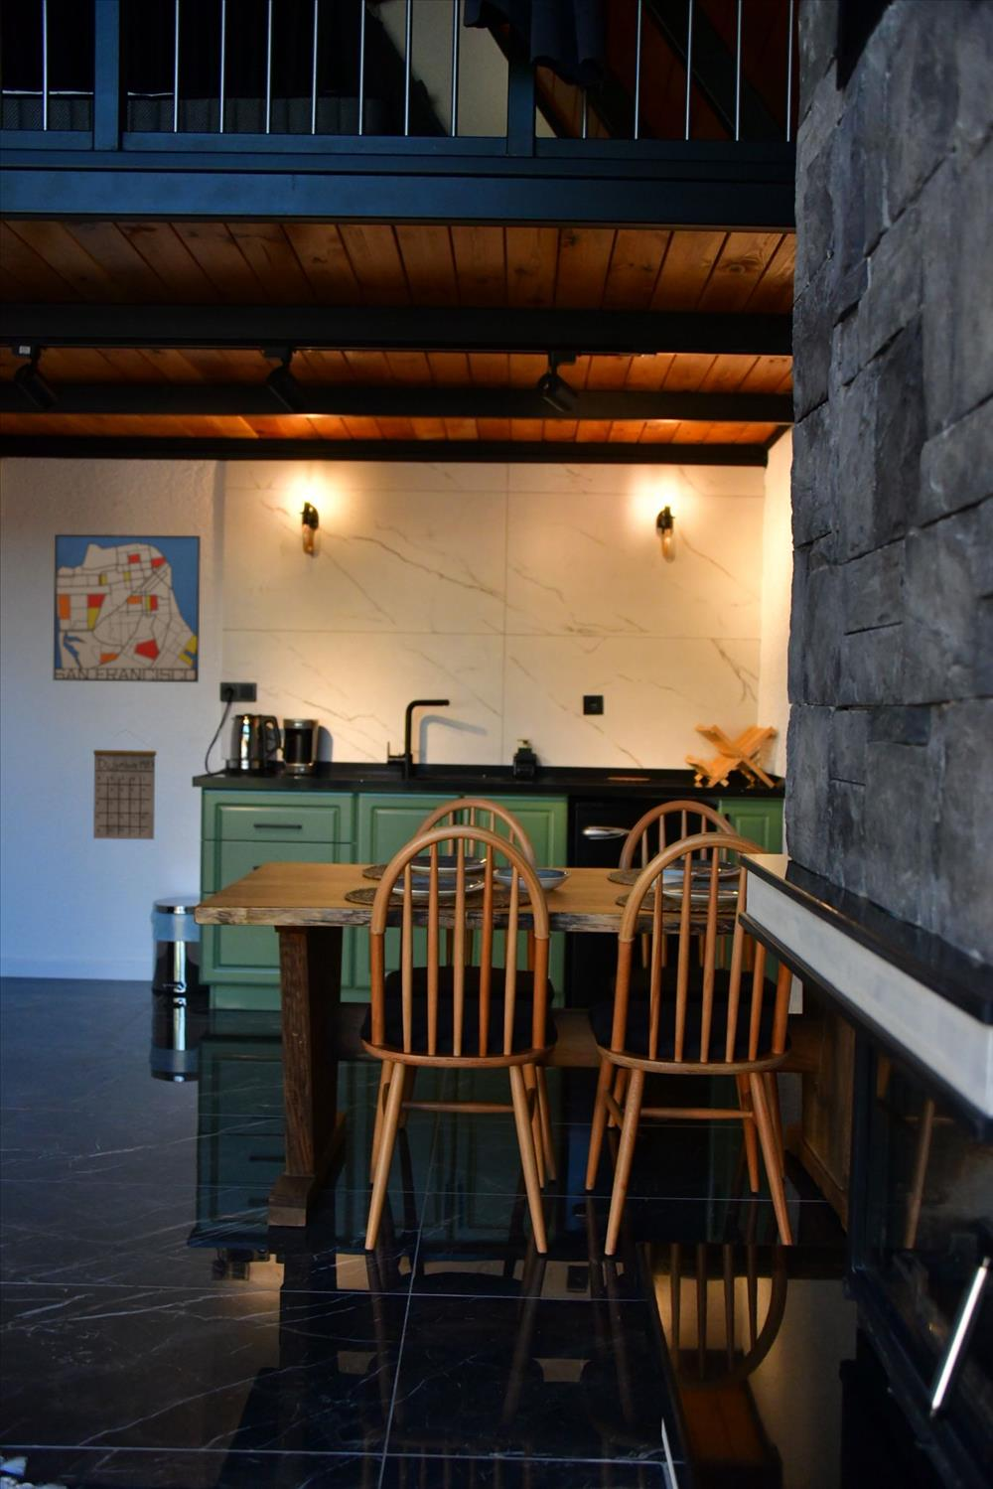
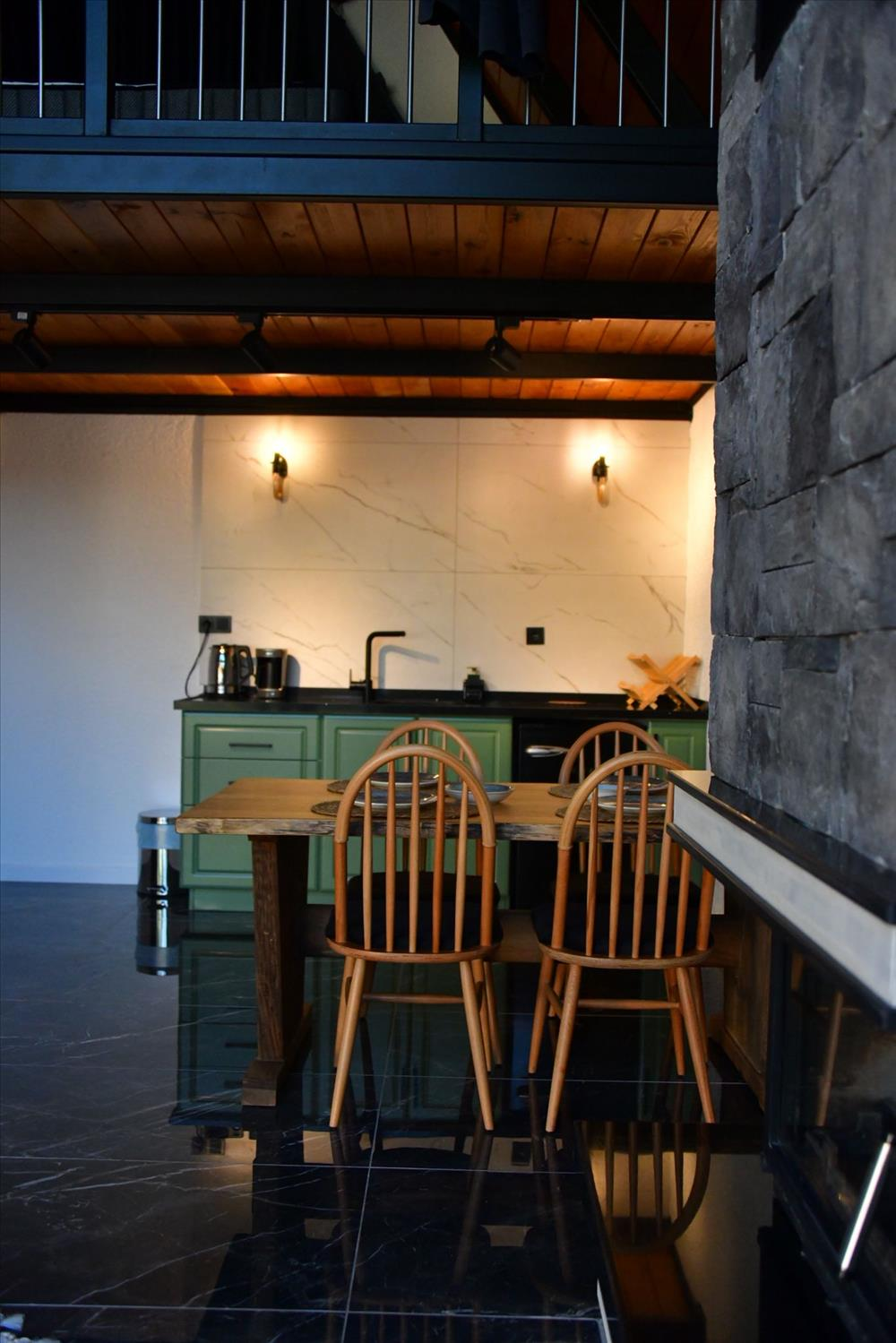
- calendar (124, 784)
- wall art (126, 608)
